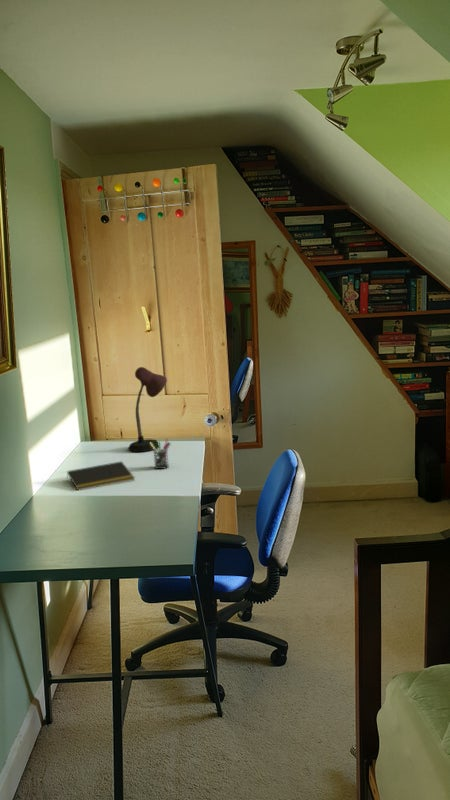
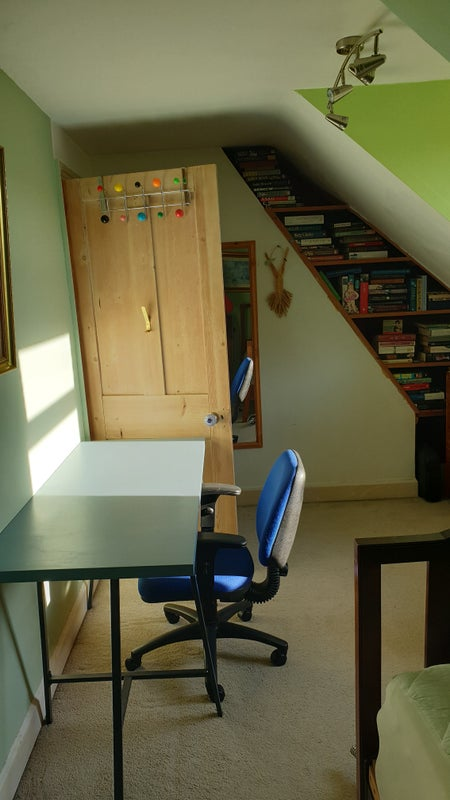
- pen holder (161, 452)
- desk lamp (138, 408)
- notepad (100, 475)
